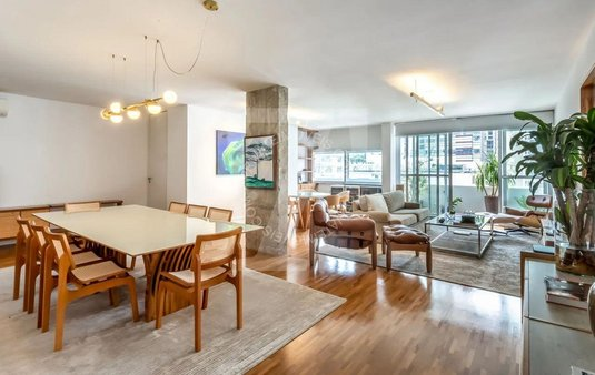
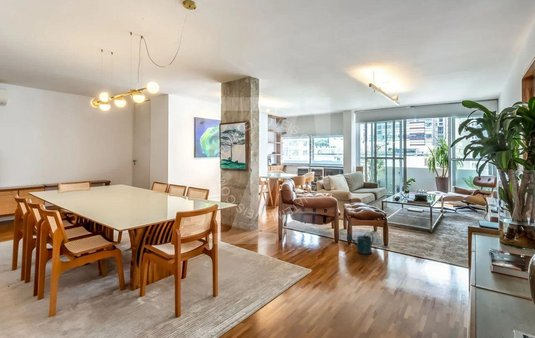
+ watering can (360, 242)
